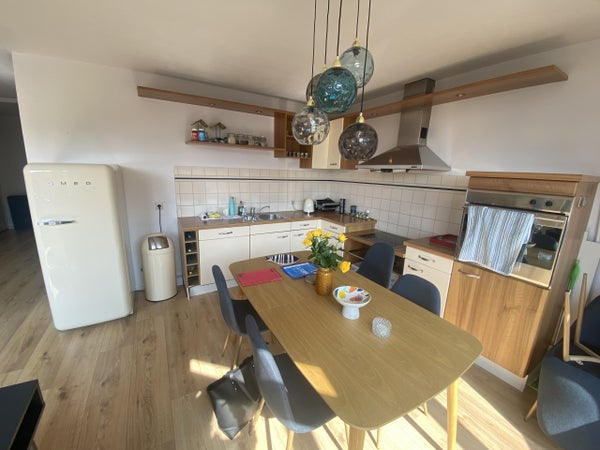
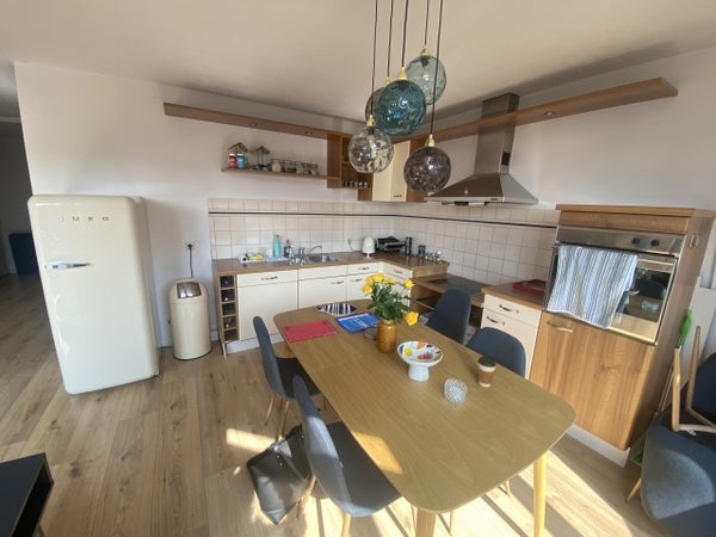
+ coffee cup (484, 371)
